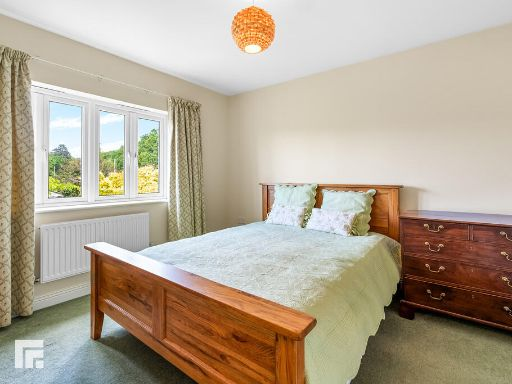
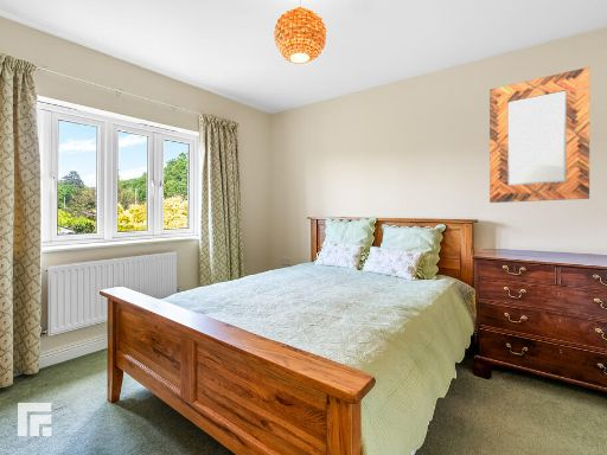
+ home mirror (536, 140)
